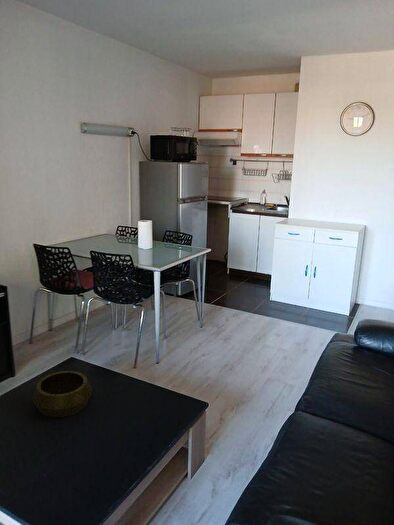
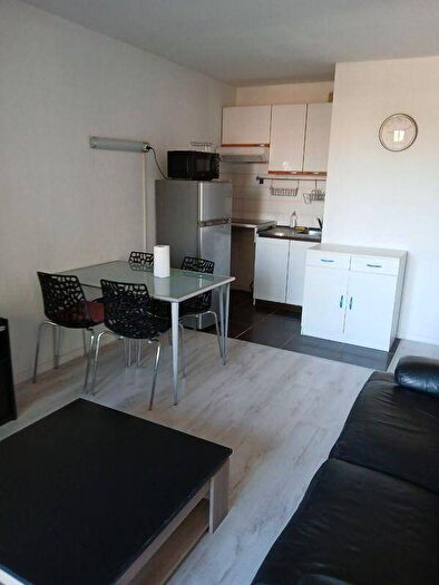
- decorative bowl (62, 392)
